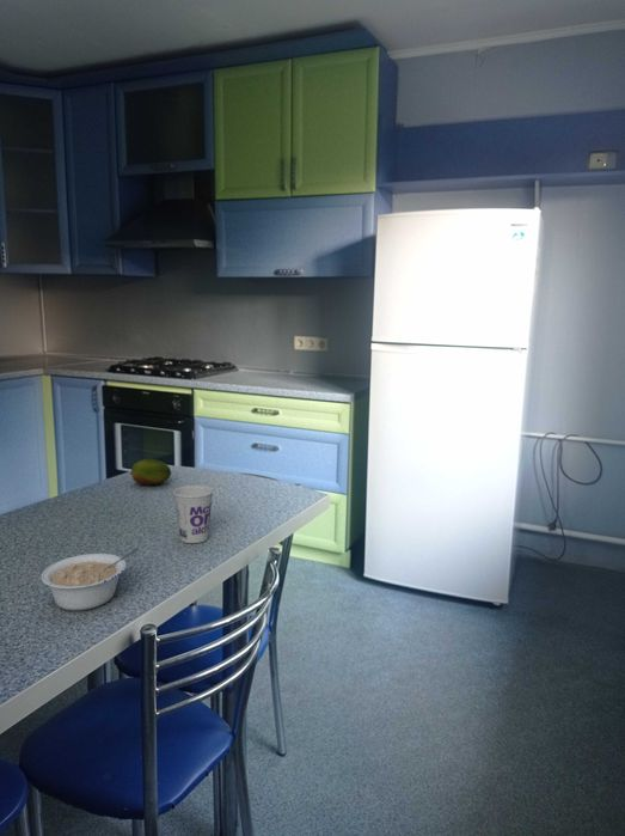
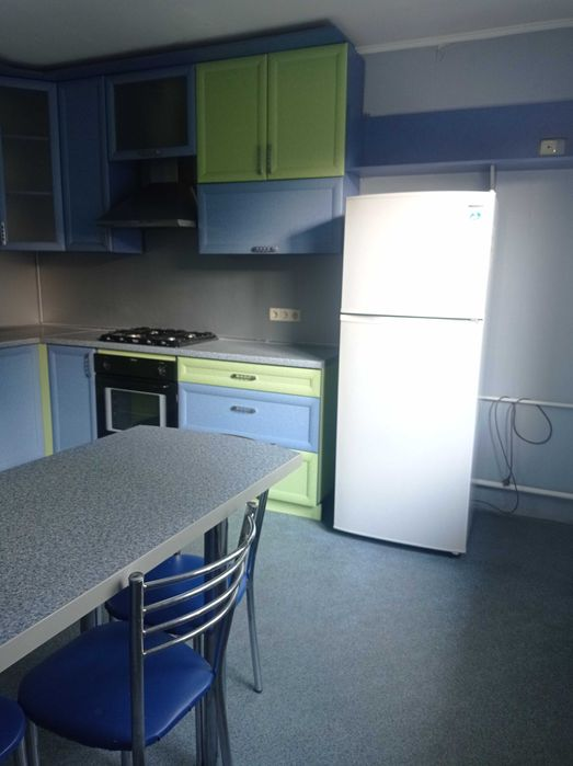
- fruit (151, 471)
- cup (194, 514)
- legume (86, 579)
